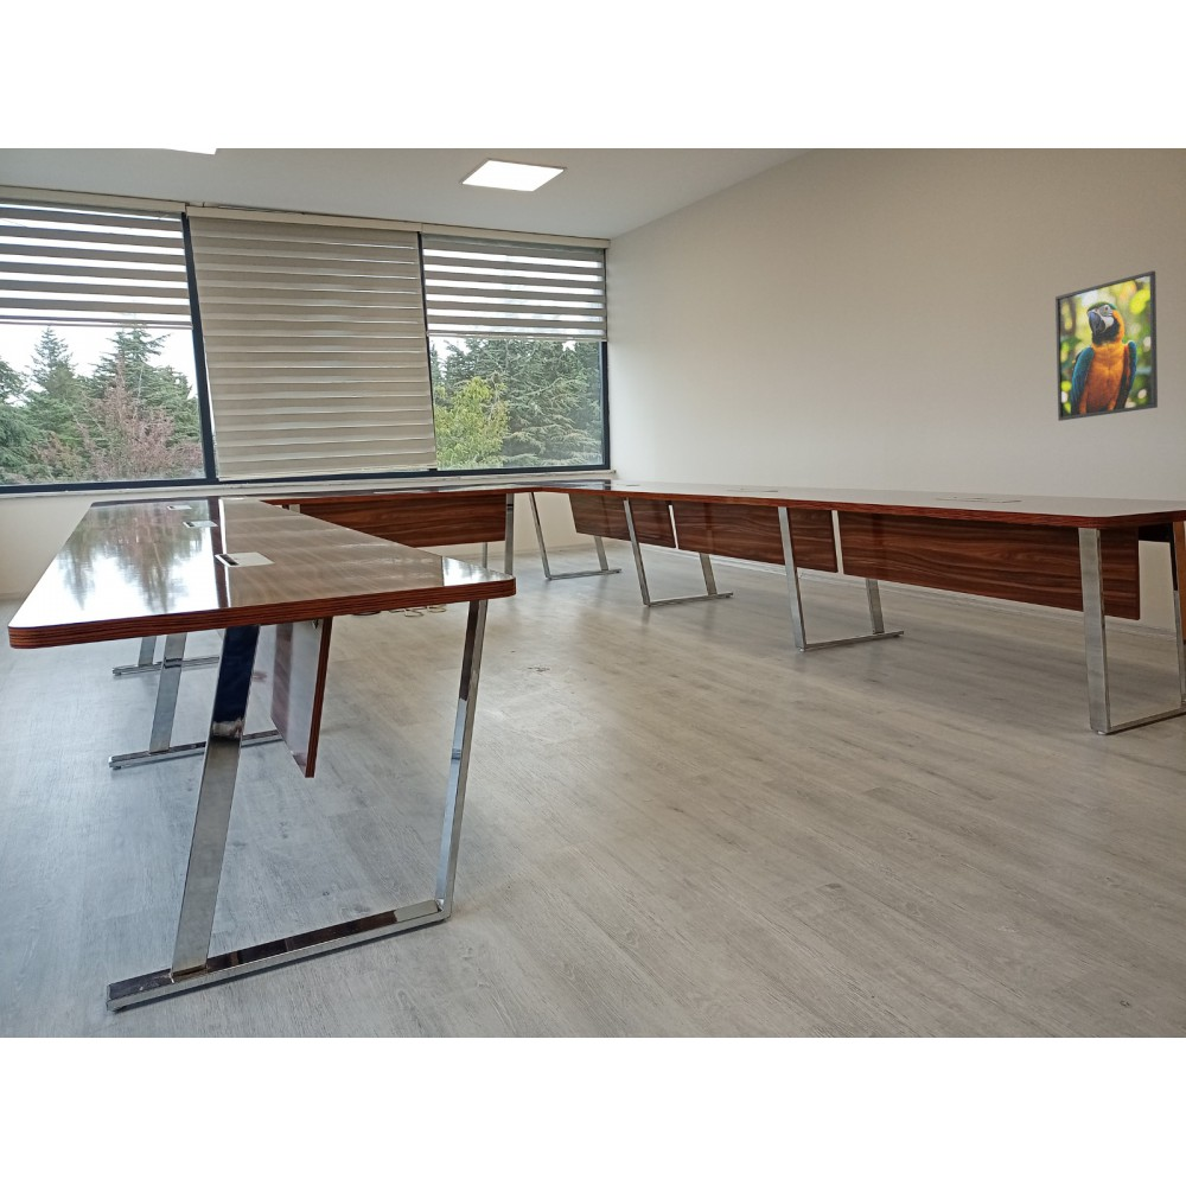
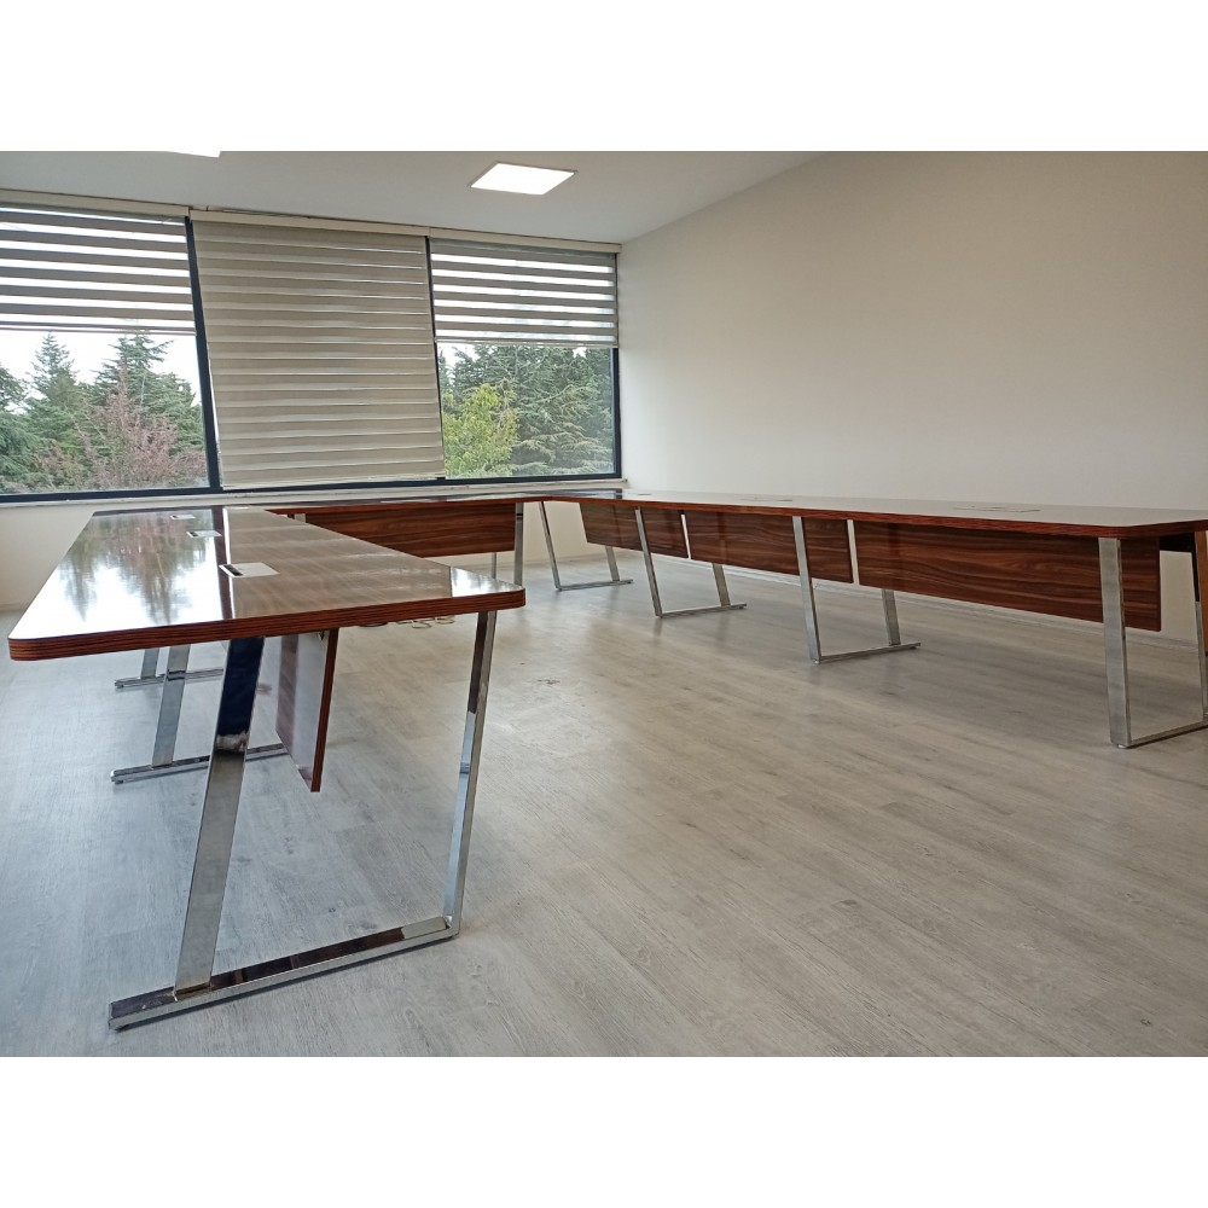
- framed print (1104, 350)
